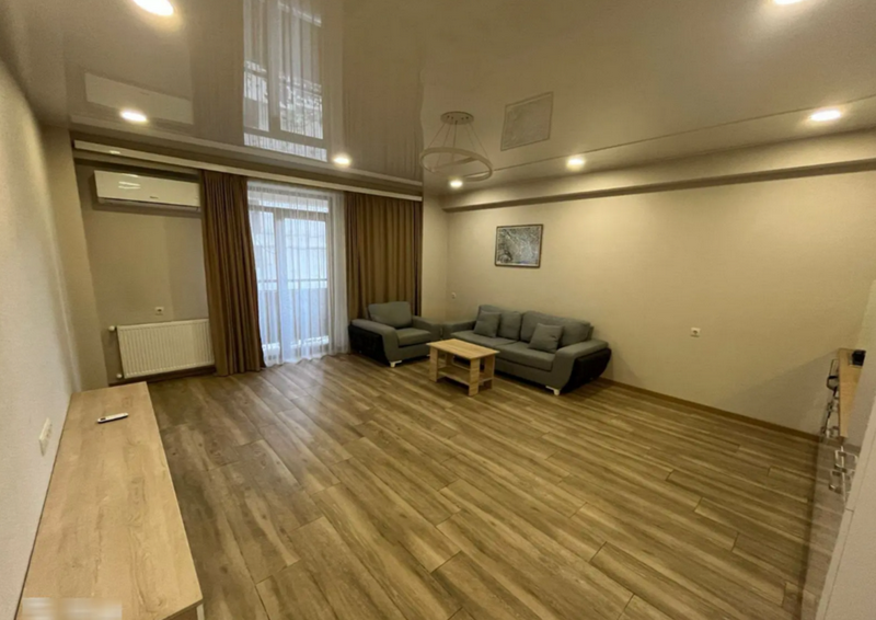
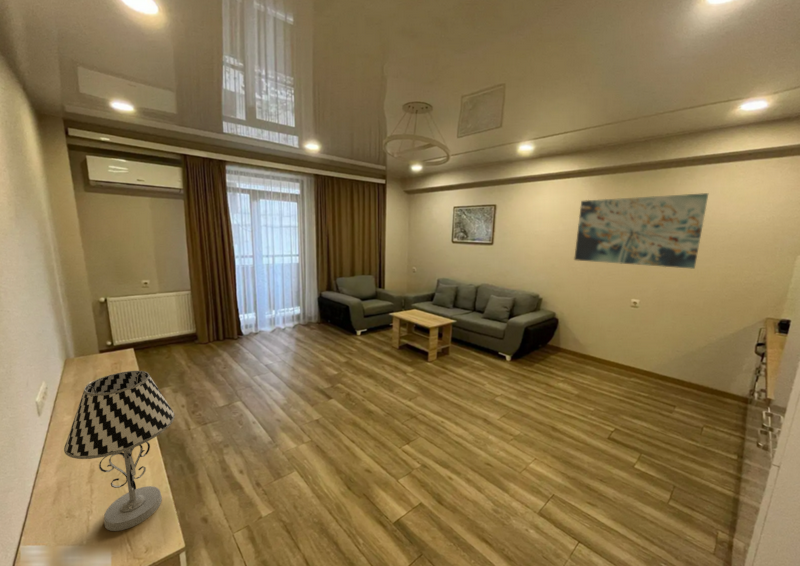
+ wall art (632, 231)
+ table lamp (126, 448)
